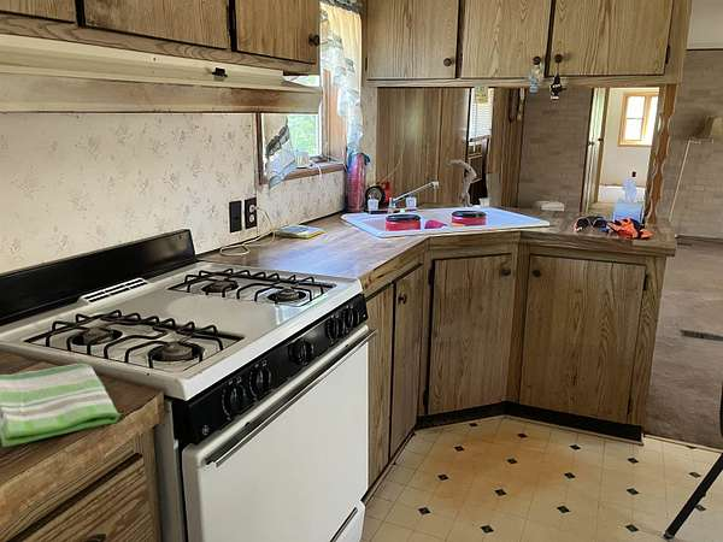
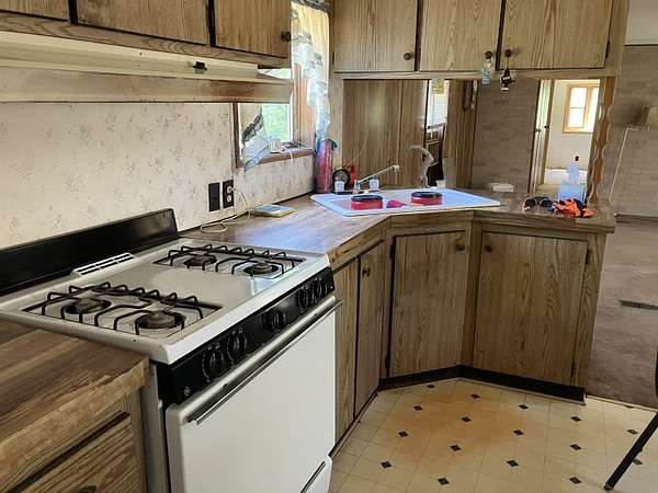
- dish towel (52, 397)
